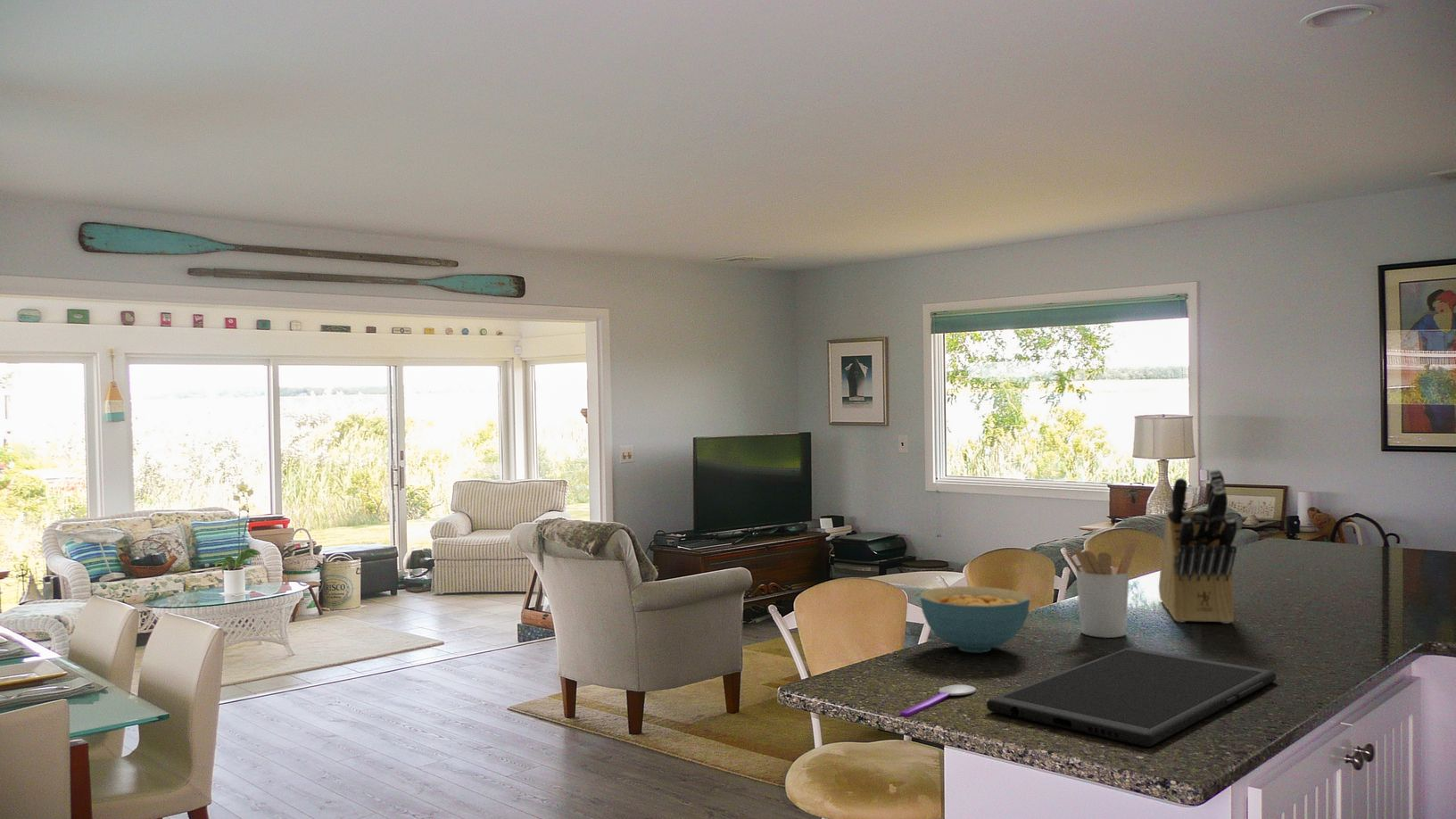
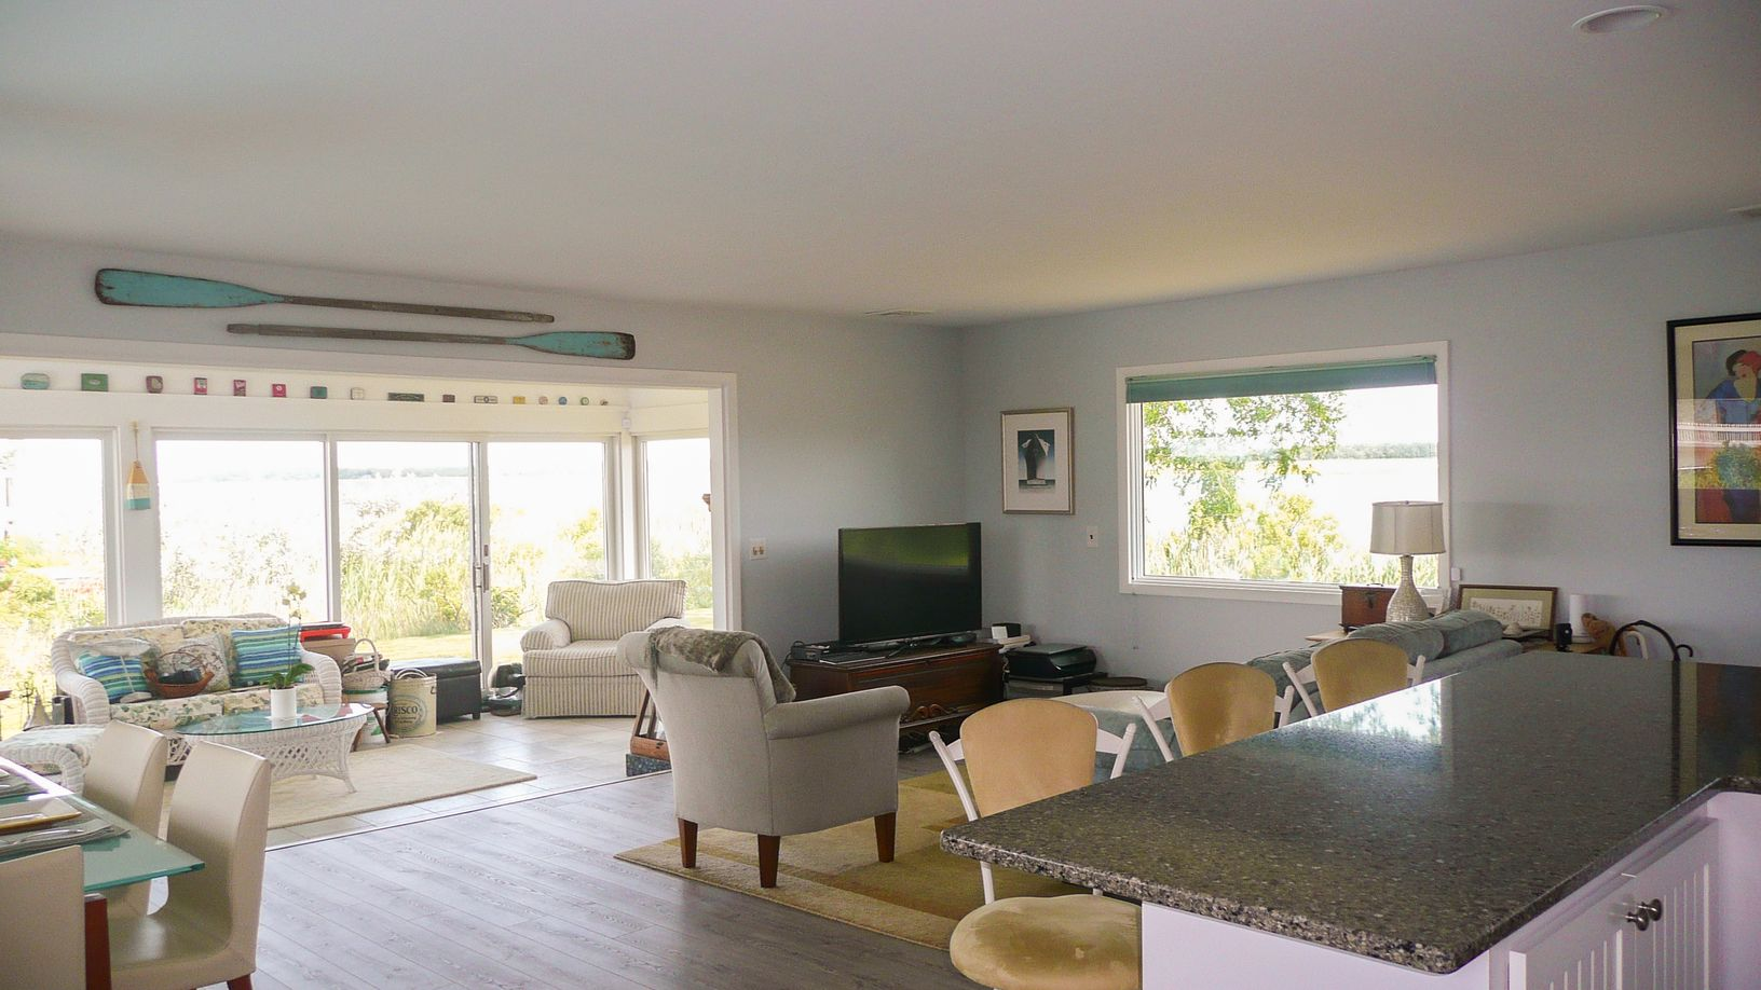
- utensil holder (1099, 588)
- knife block (1195, 541)
- spoon (938, 698)
- cutting board (1138, 691)
- cereal bowl (974, 622)
